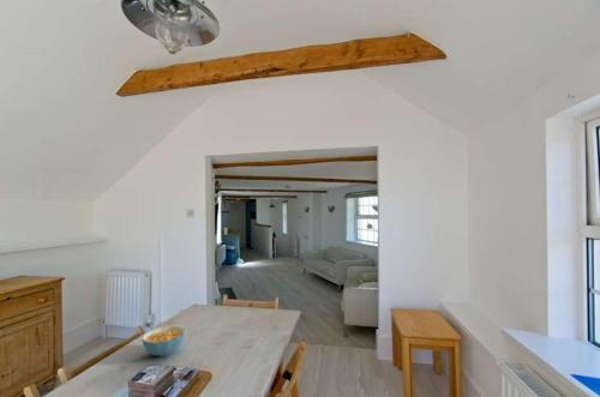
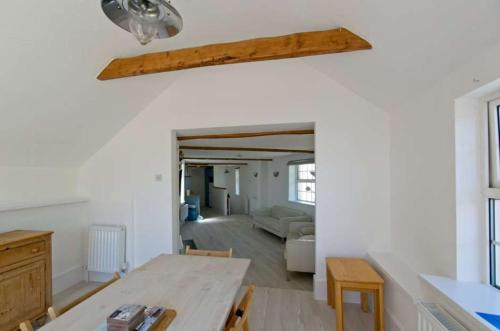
- cereal bowl (163, 343)
